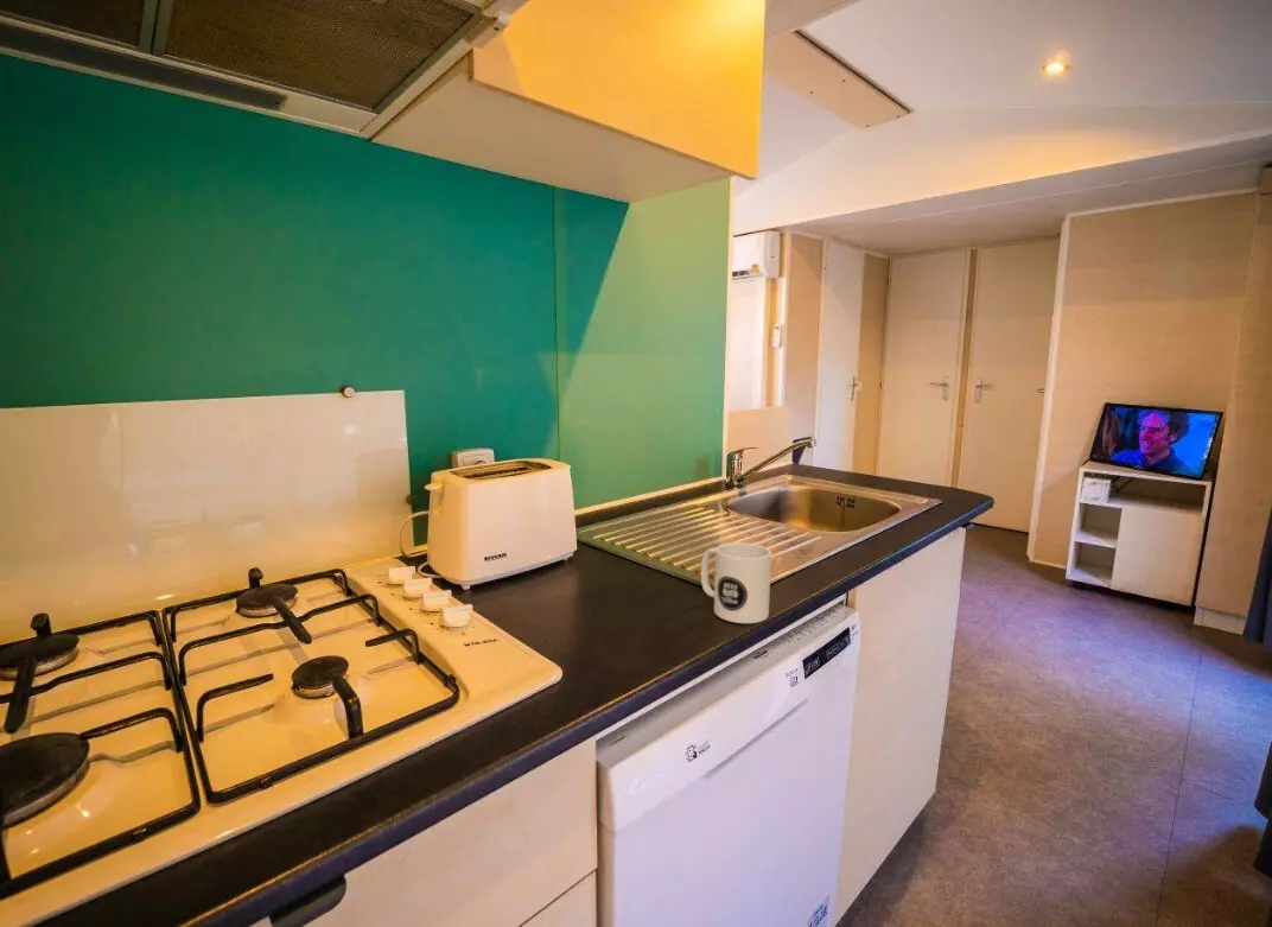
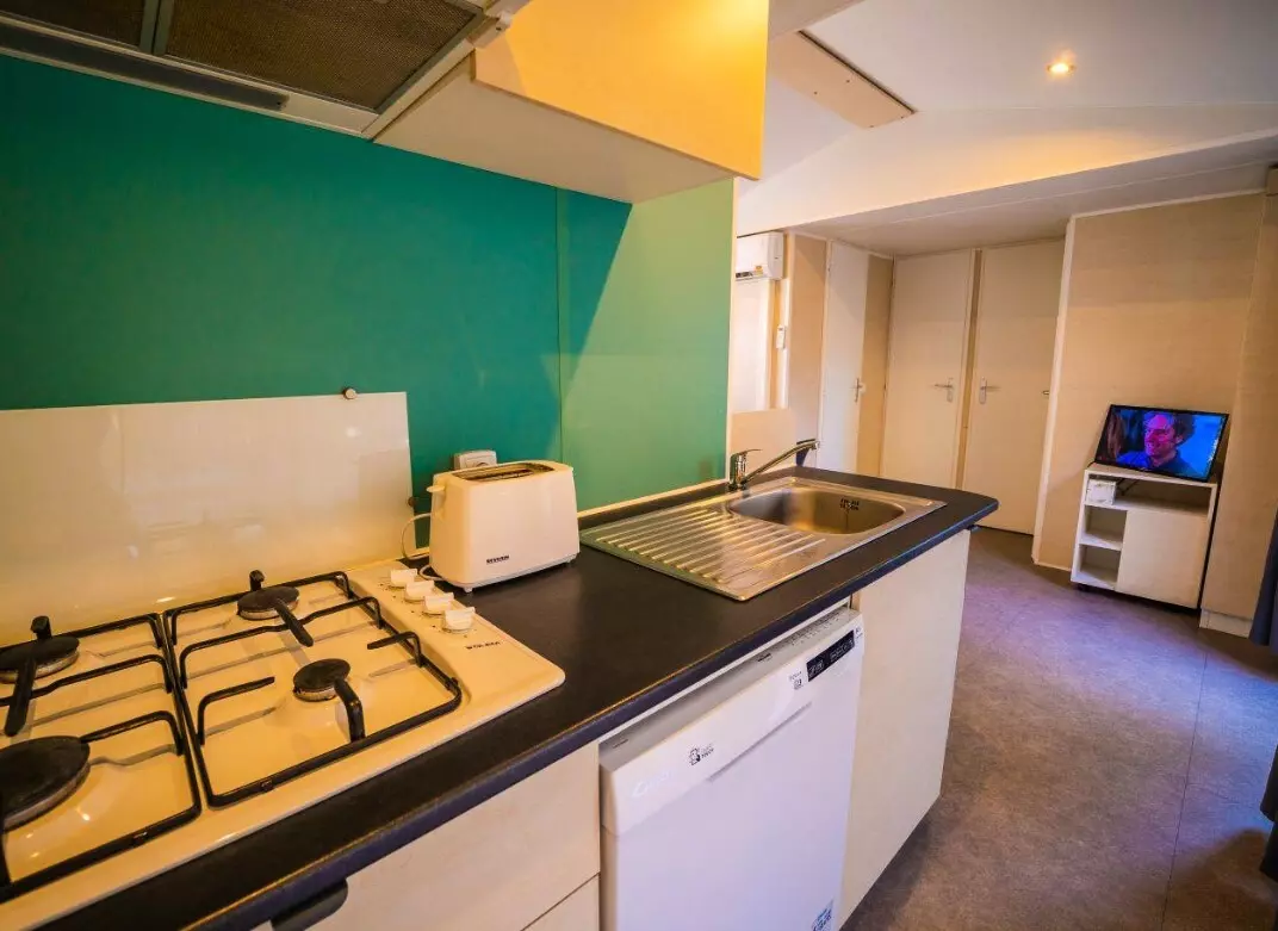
- mug (732, 578)
